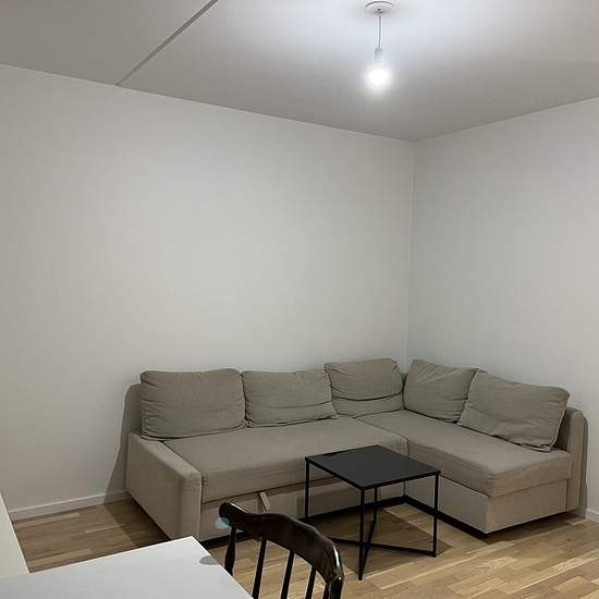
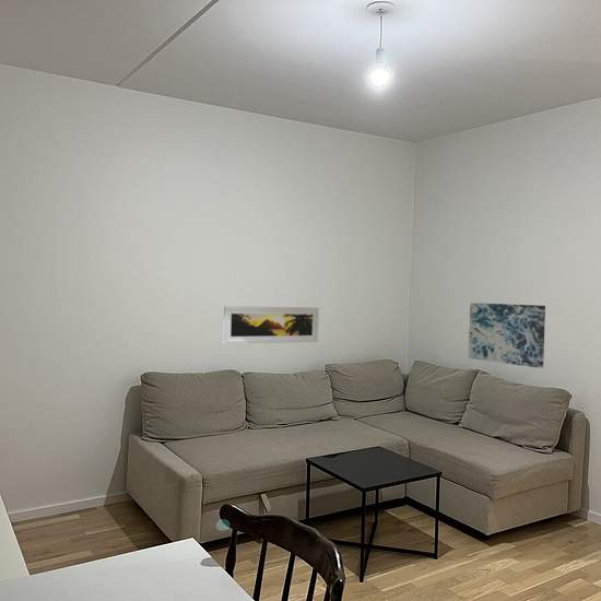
+ wall art (505, 333)
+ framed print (272, 325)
